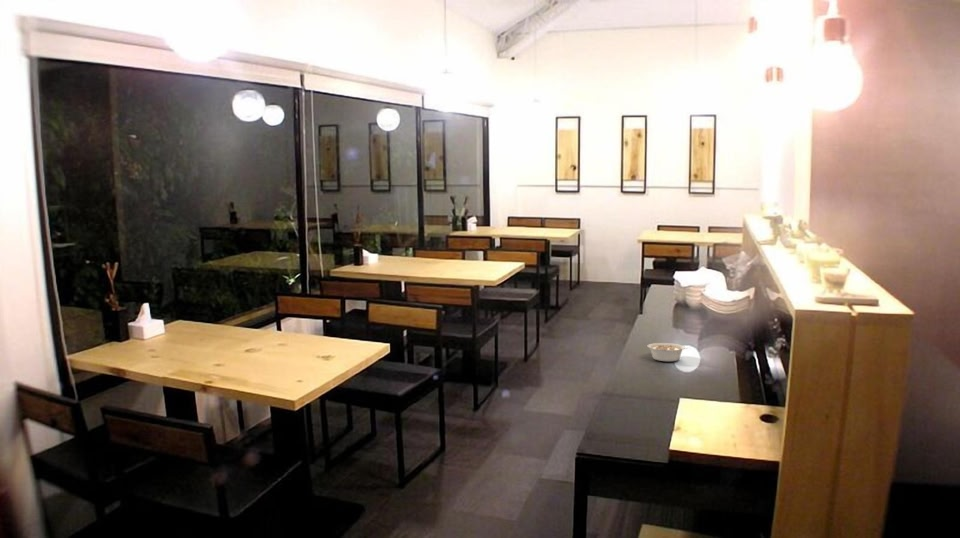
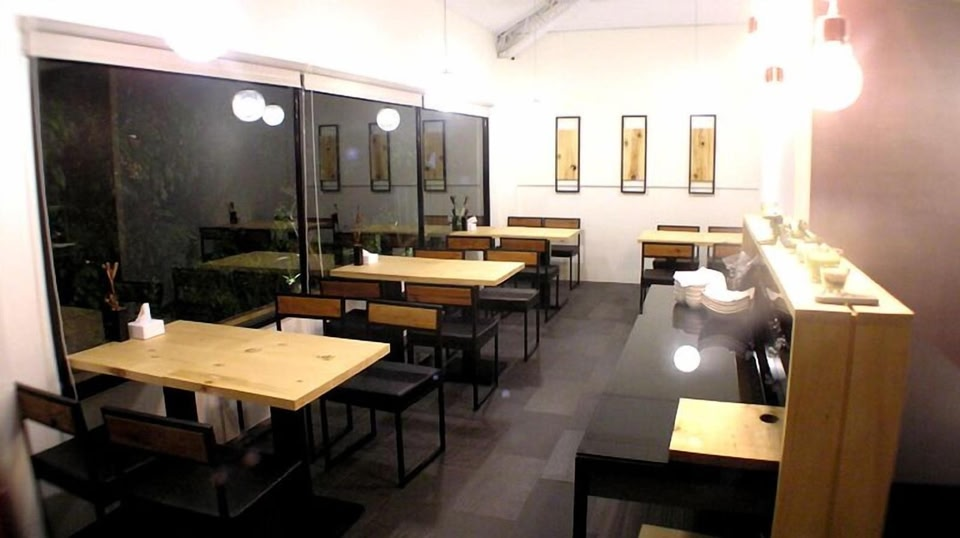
- legume (667, 351)
